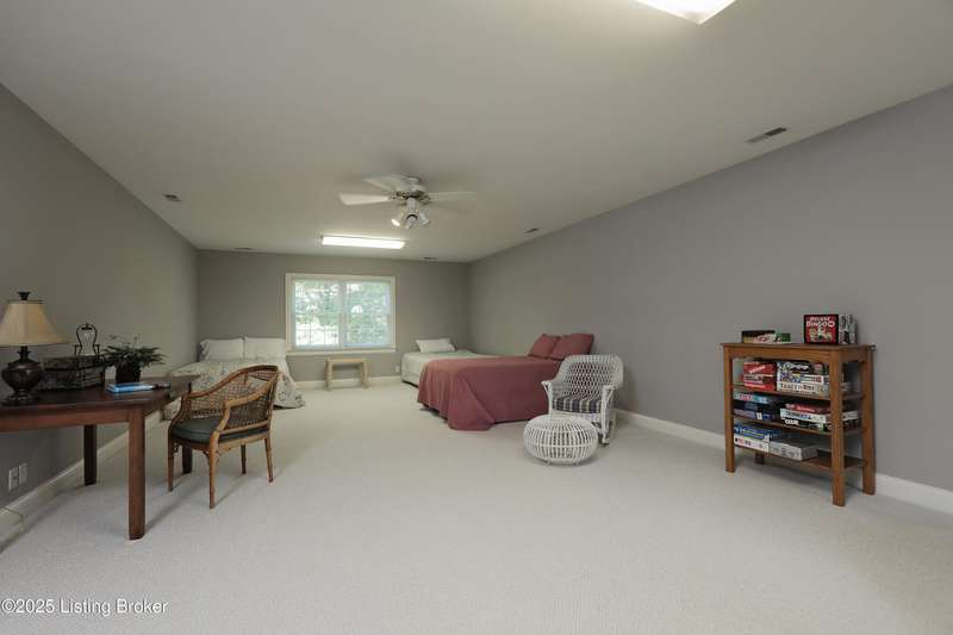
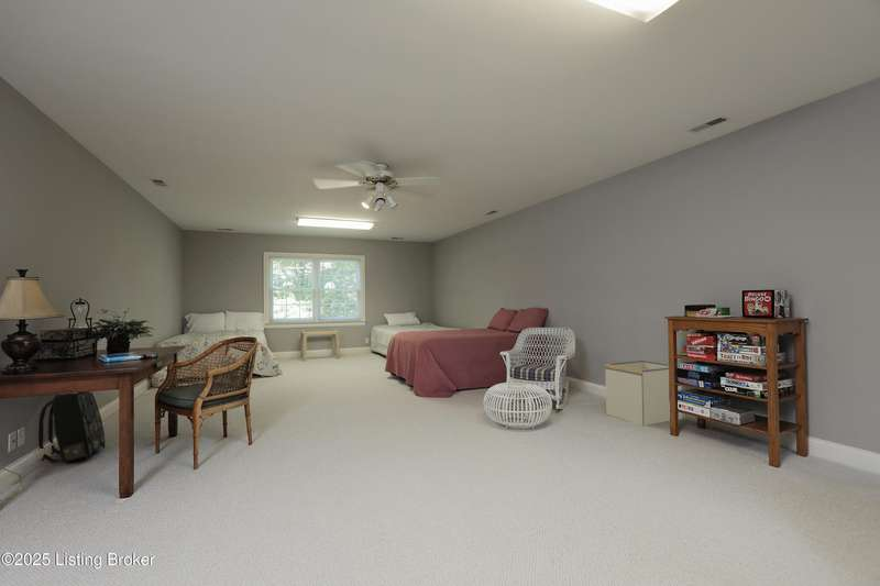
+ storage bin (642, 390)
+ backpack (73, 422)
